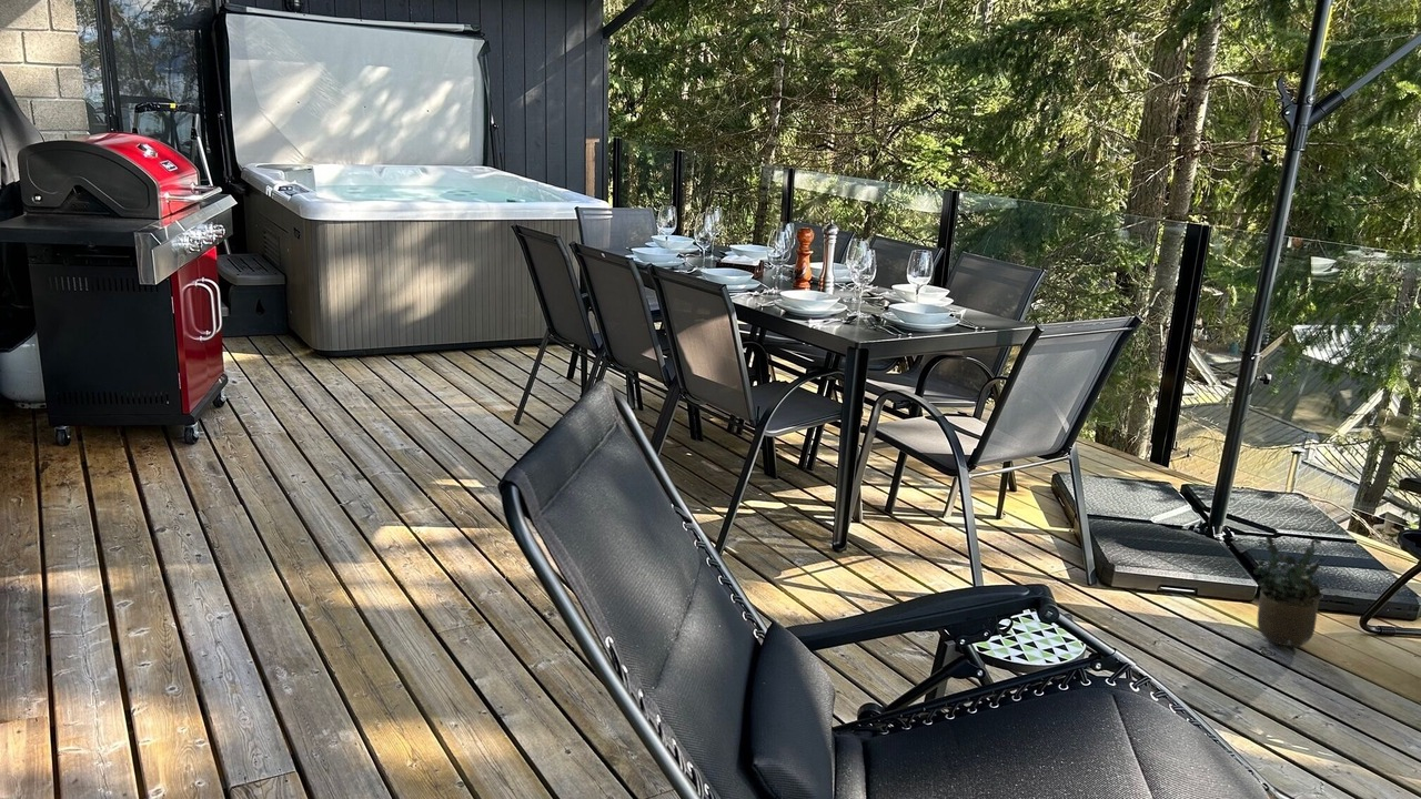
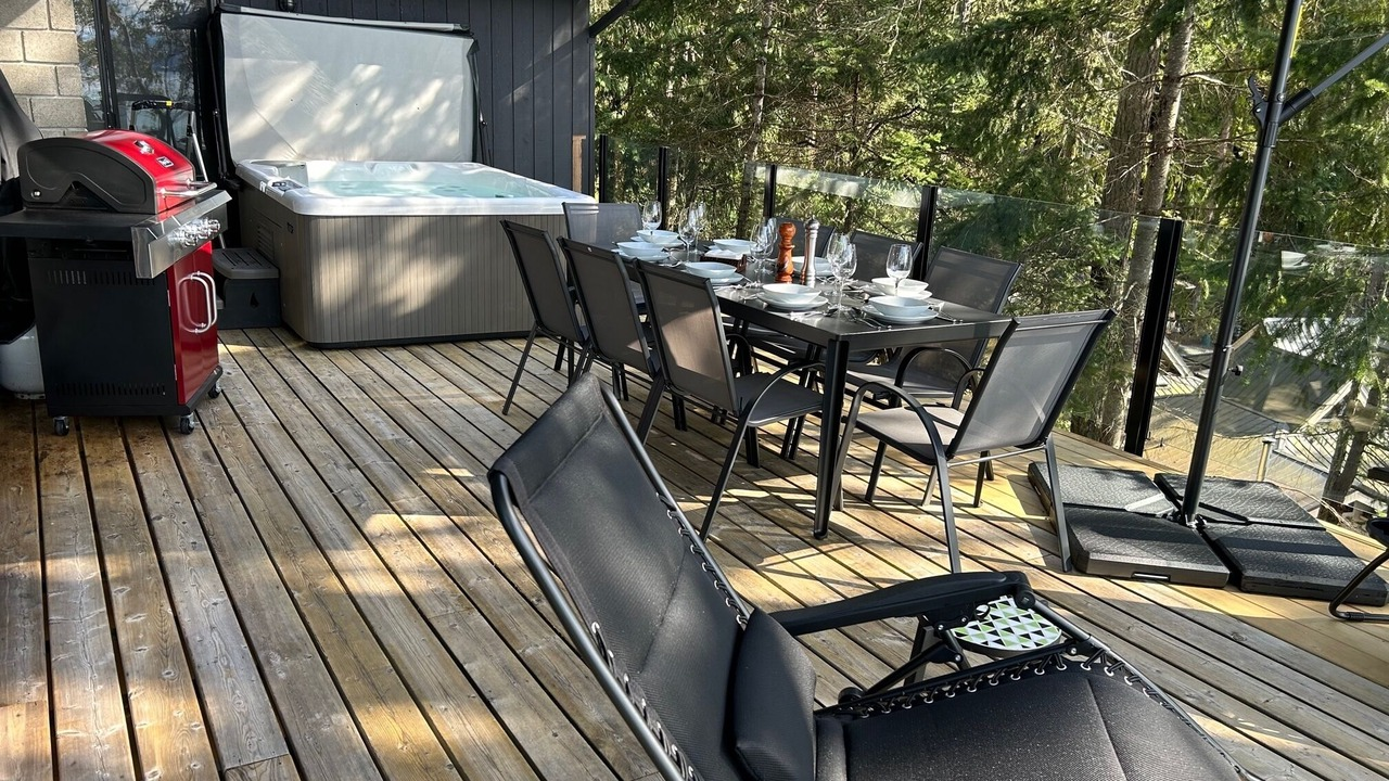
- potted plant (1290, 584)
